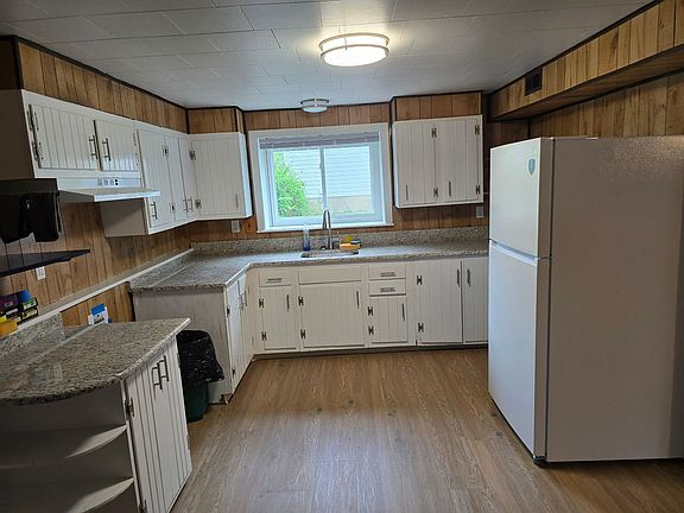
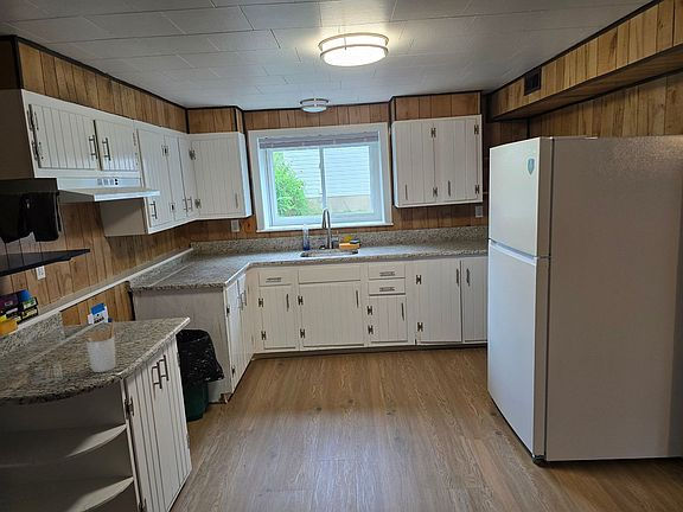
+ utensil holder (101, 347)
